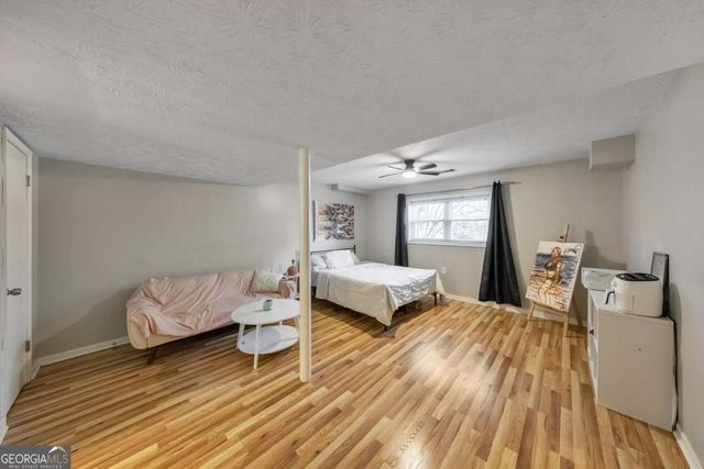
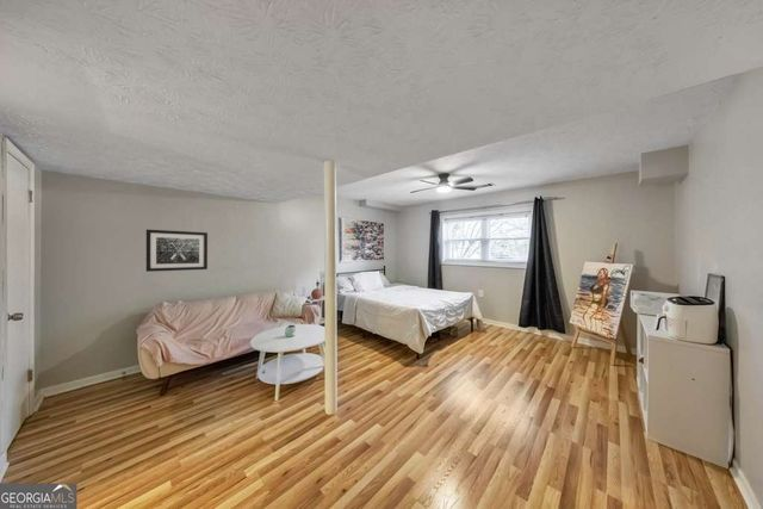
+ wall art (178, 250)
